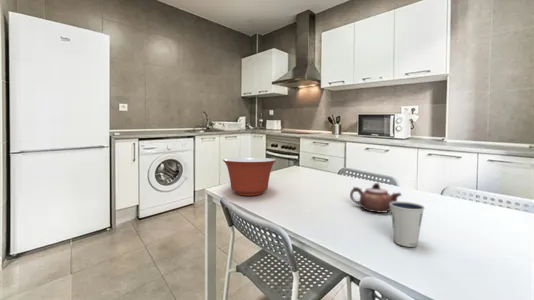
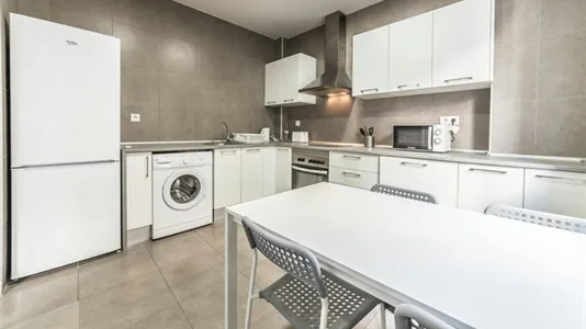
- teapot (374, 195)
- mixing bowl (249, 176)
- dixie cup (406, 224)
